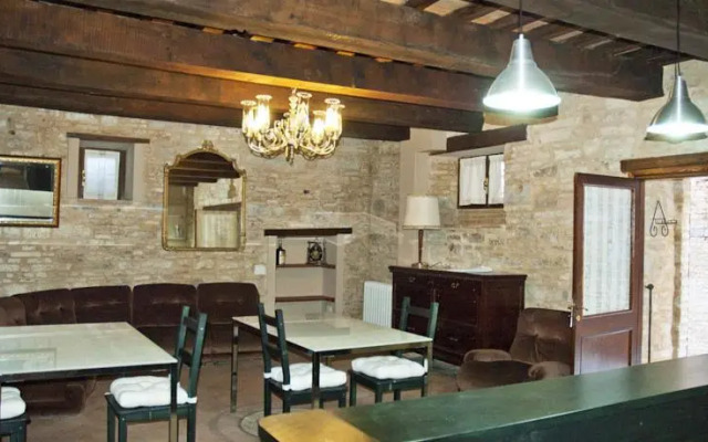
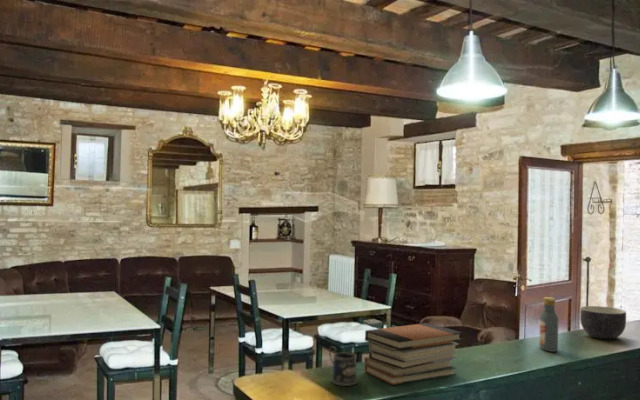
+ vodka (549, 323)
+ book stack (412, 352)
+ bowl (602, 323)
+ mug (340, 364)
